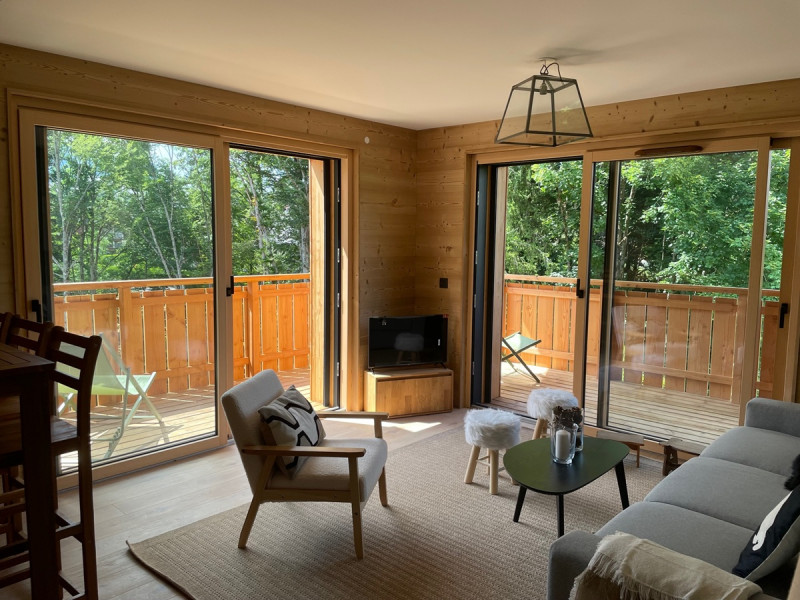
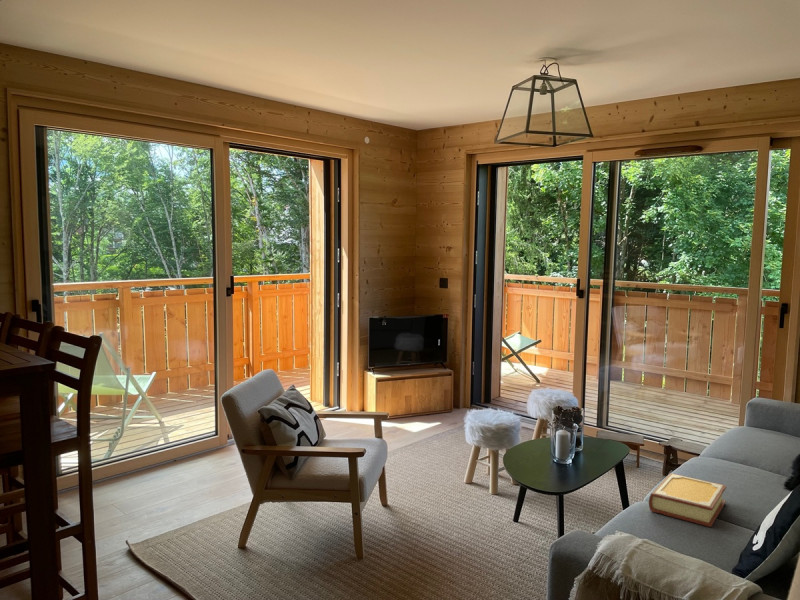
+ book (687, 497)
